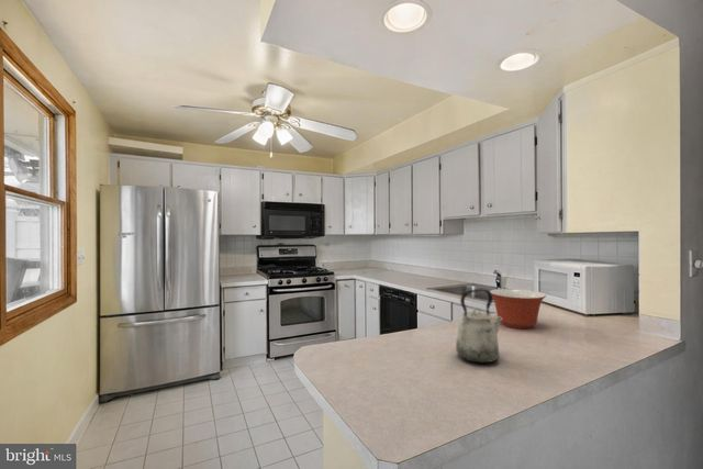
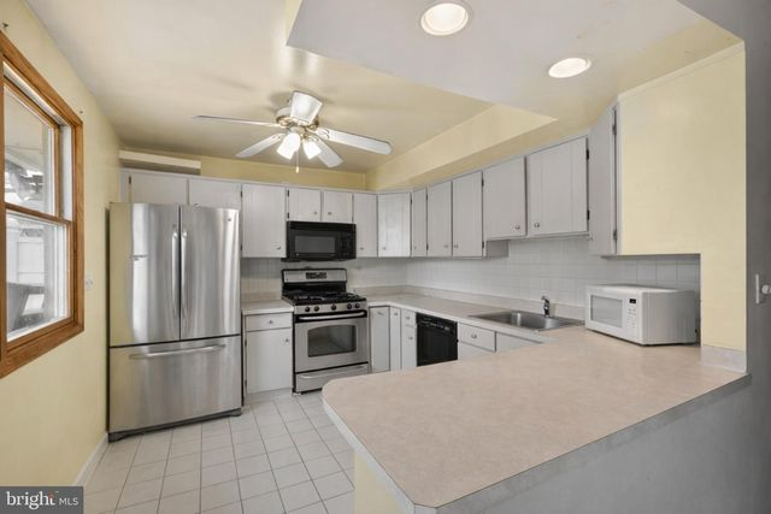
- kettle (482, 323)
- mixing bowl (516, 309)
